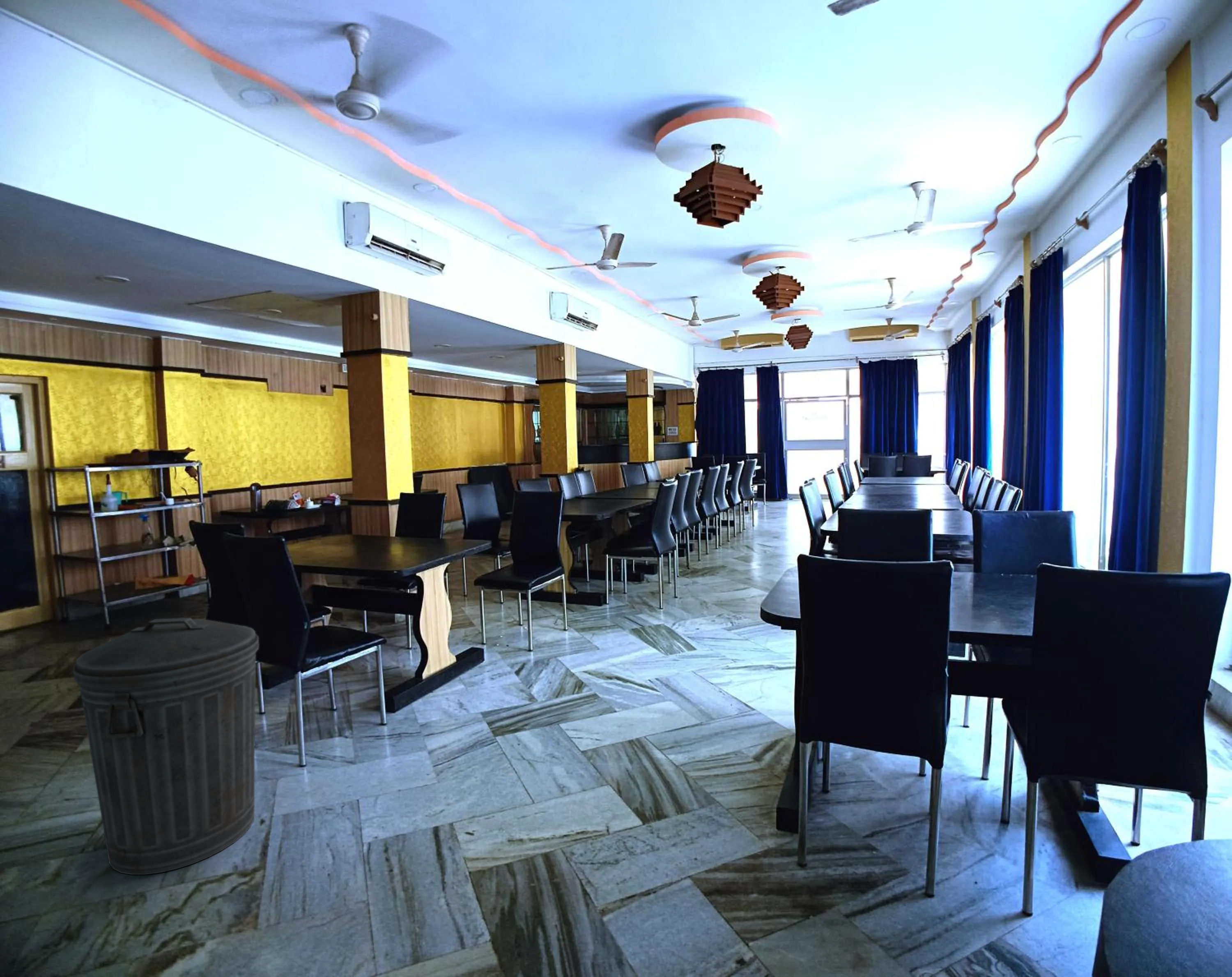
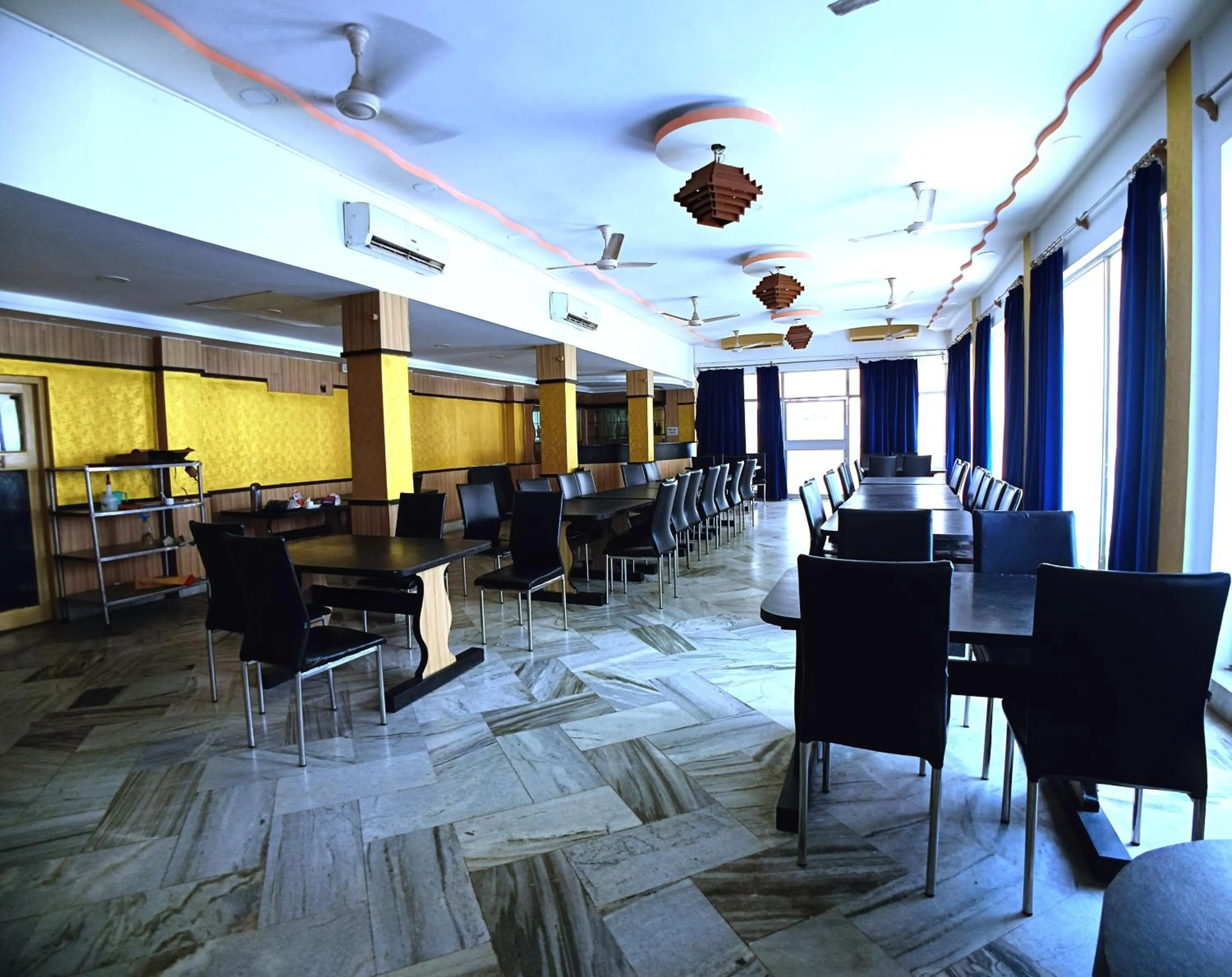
- trash can (177, 728)
